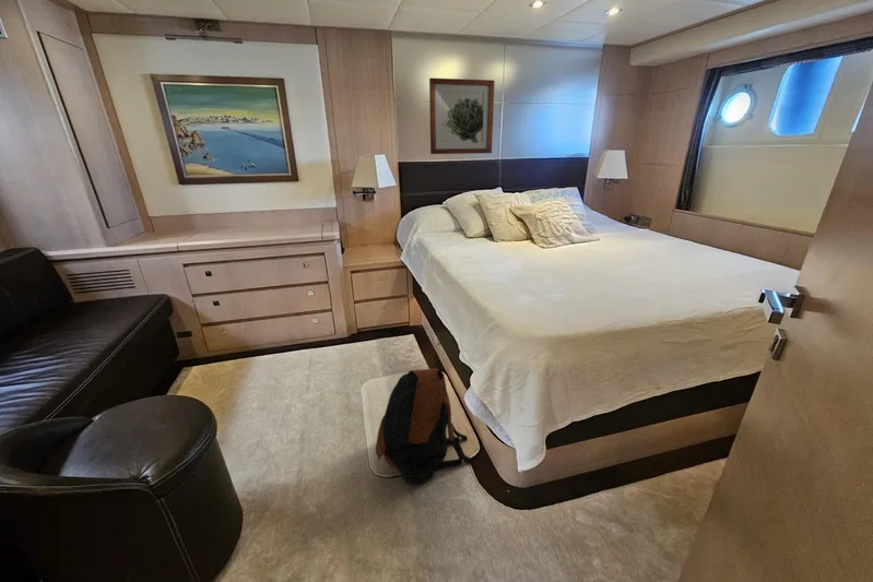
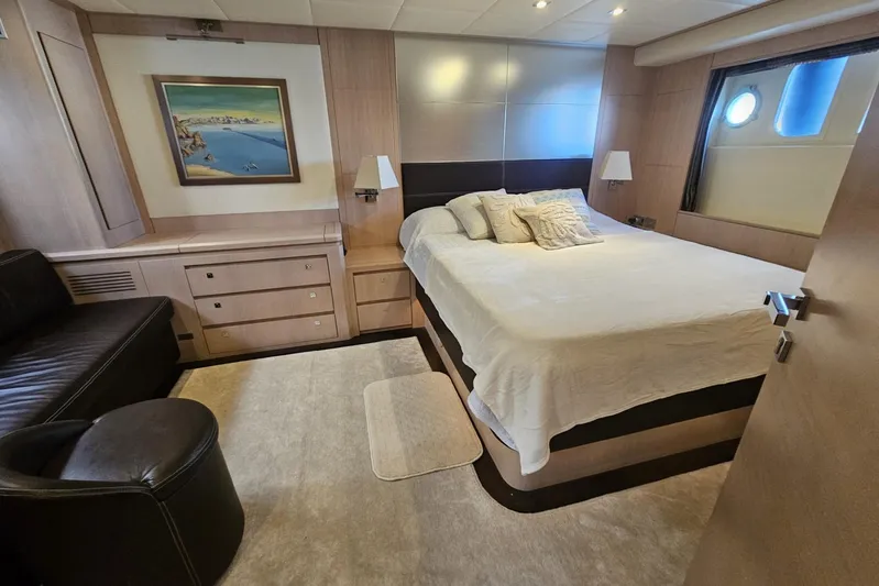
- backpack (423, 414)
- wall art (461, 117)
